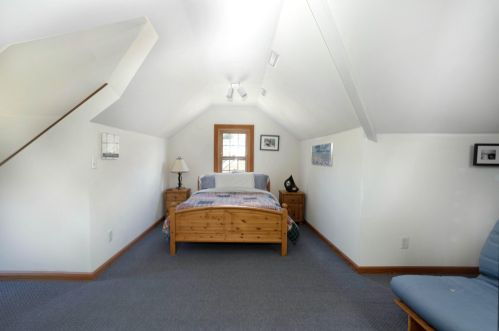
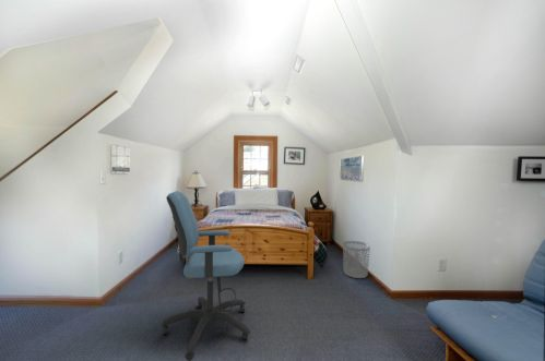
+ office chair (205, 260)
+ waste bin (355, 258)
